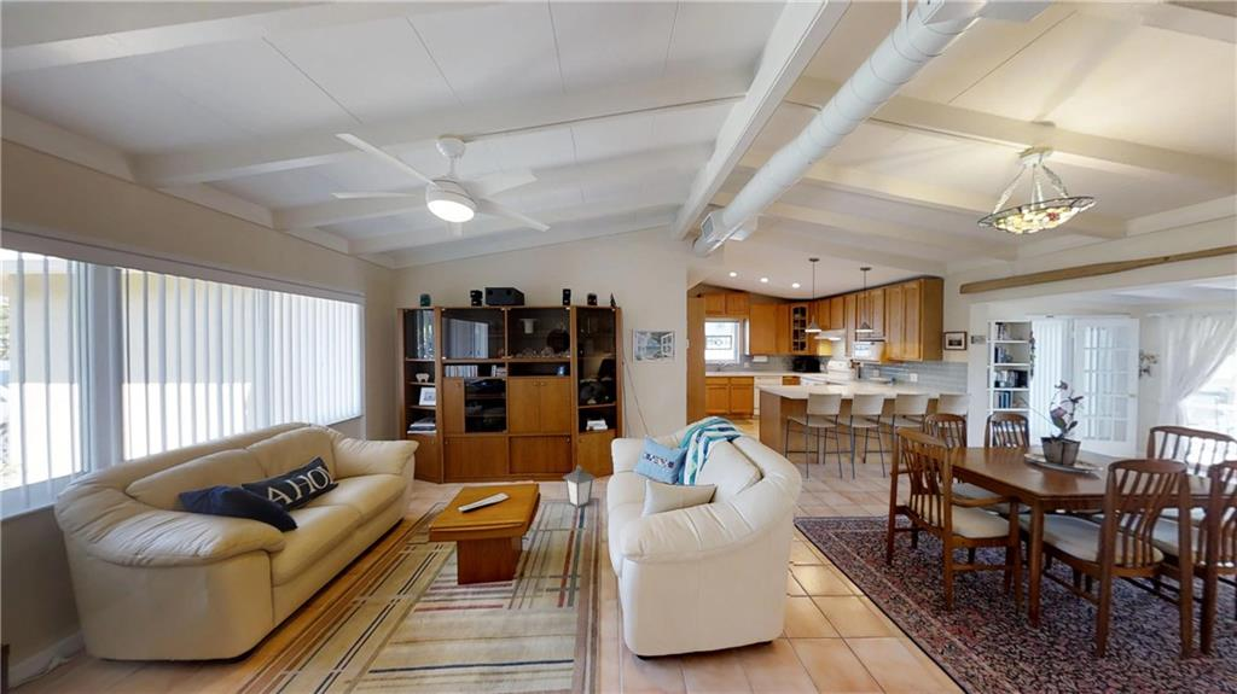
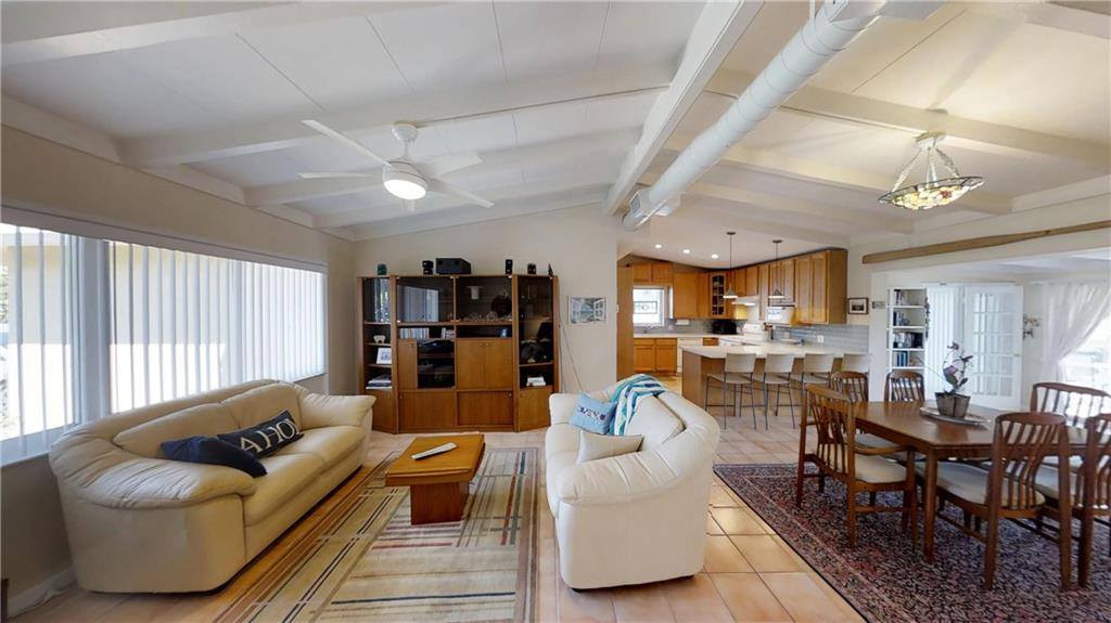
- lantern (579, 484)
